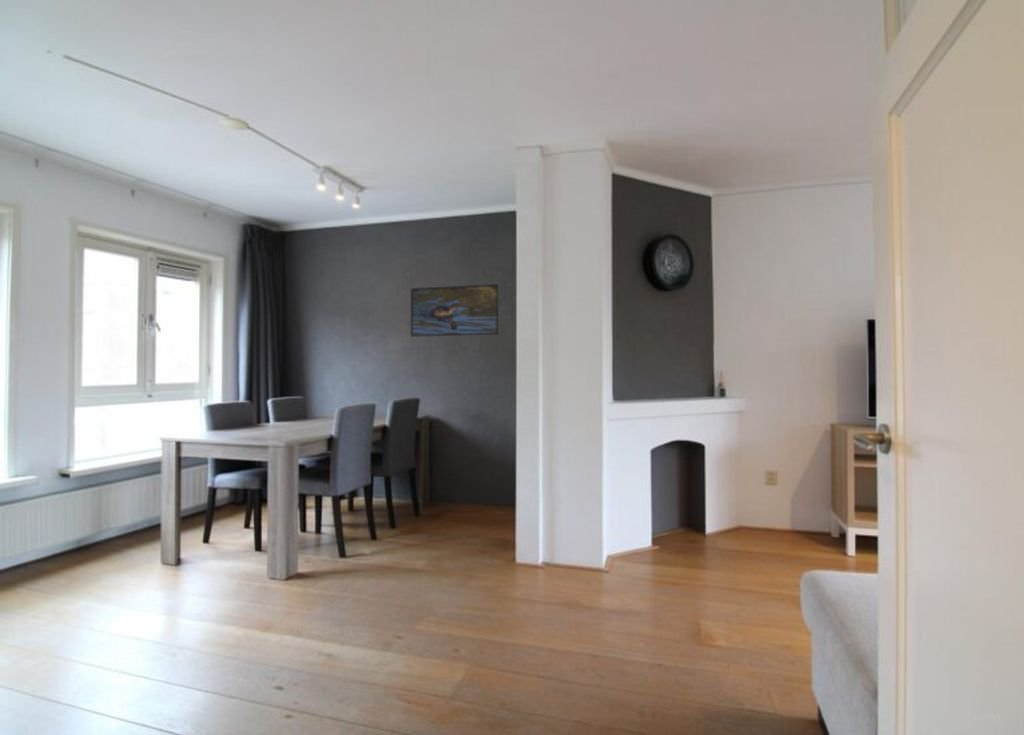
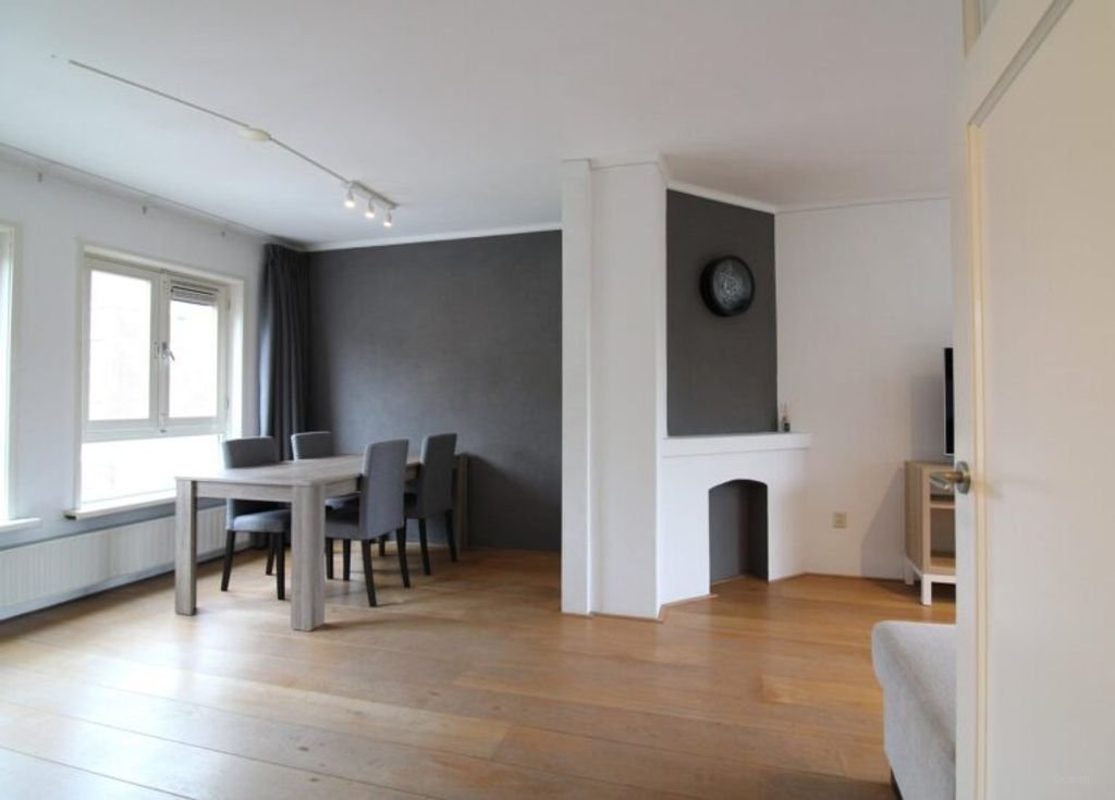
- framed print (453, 310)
